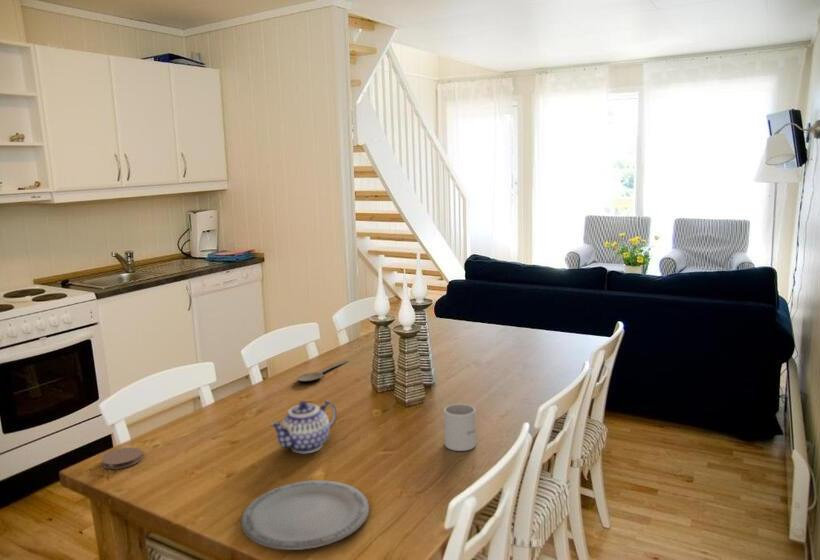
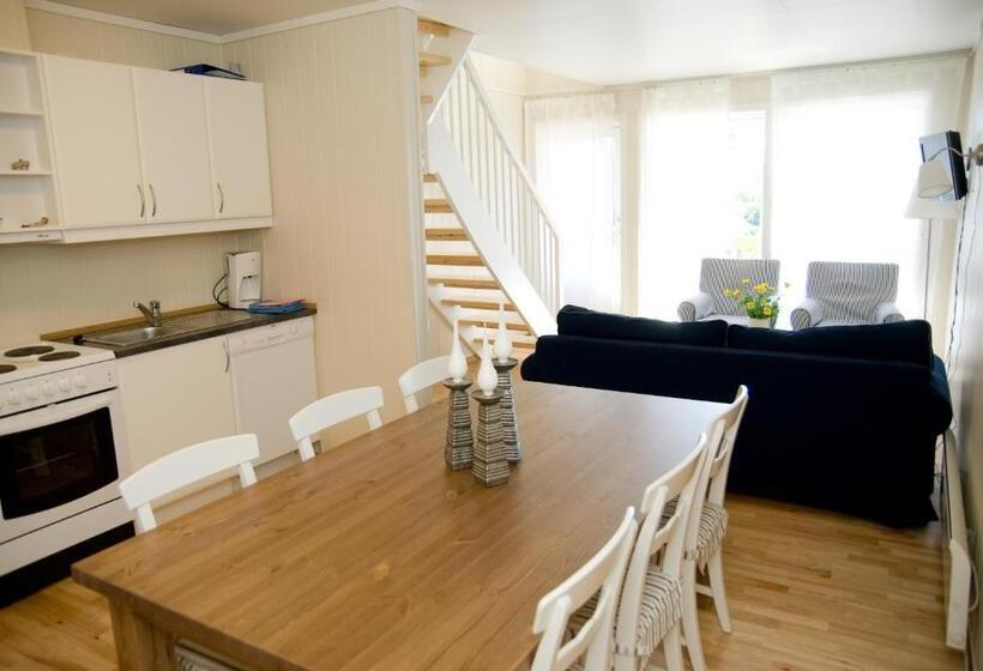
- teapot (305, 424)
- coaster (122, 457)
- wooden spoon (325, 369)
- plate (306, 513)
- mug (464, 424)
